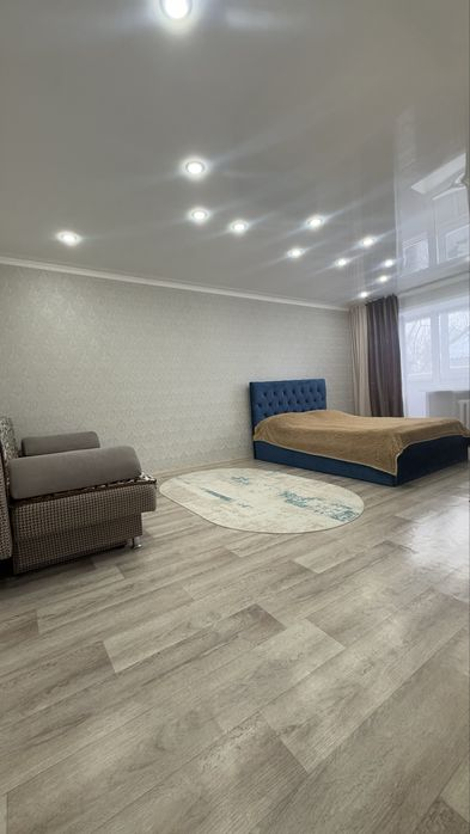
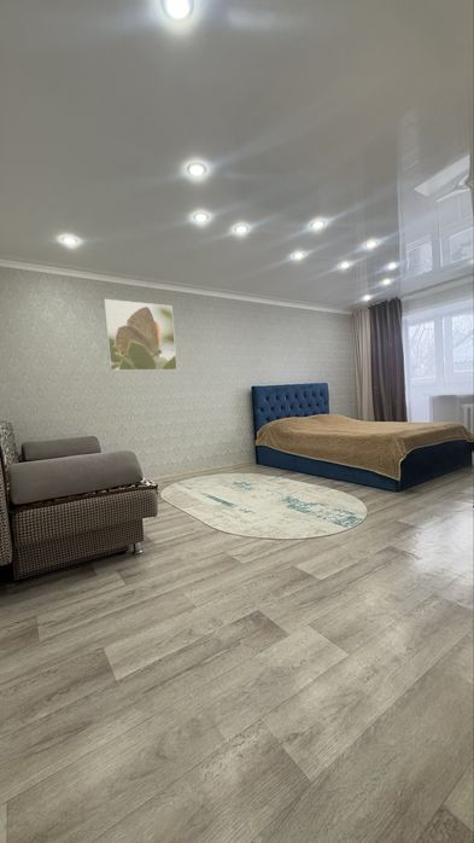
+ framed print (142, 336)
